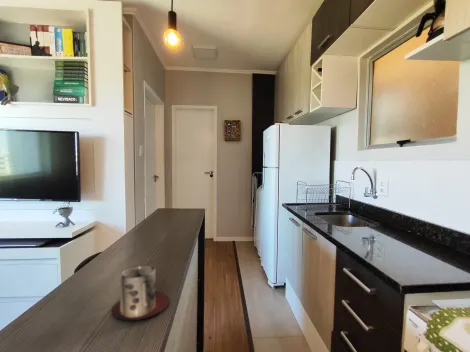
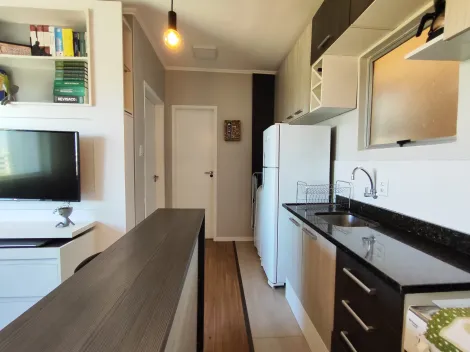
- mug (141, 286)
